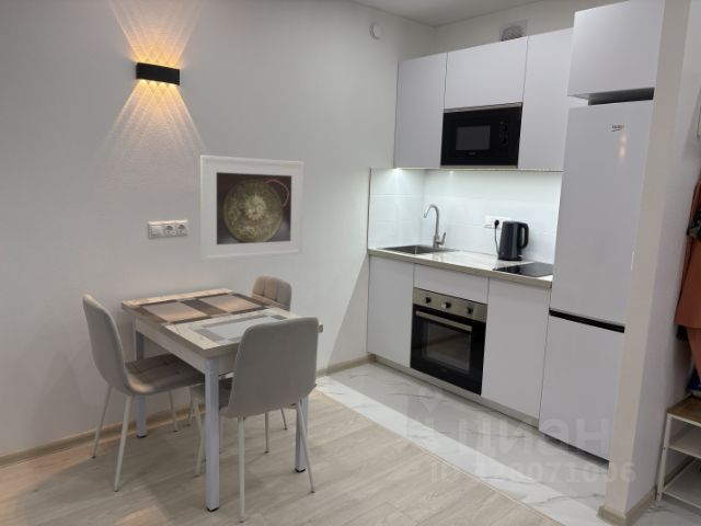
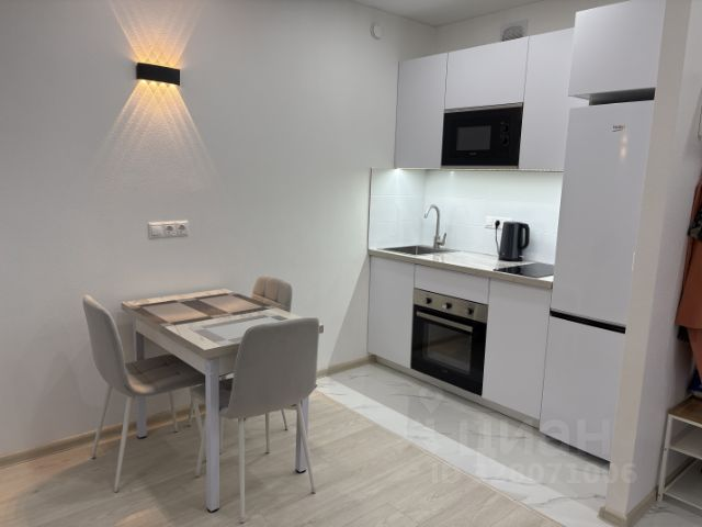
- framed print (255, 208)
